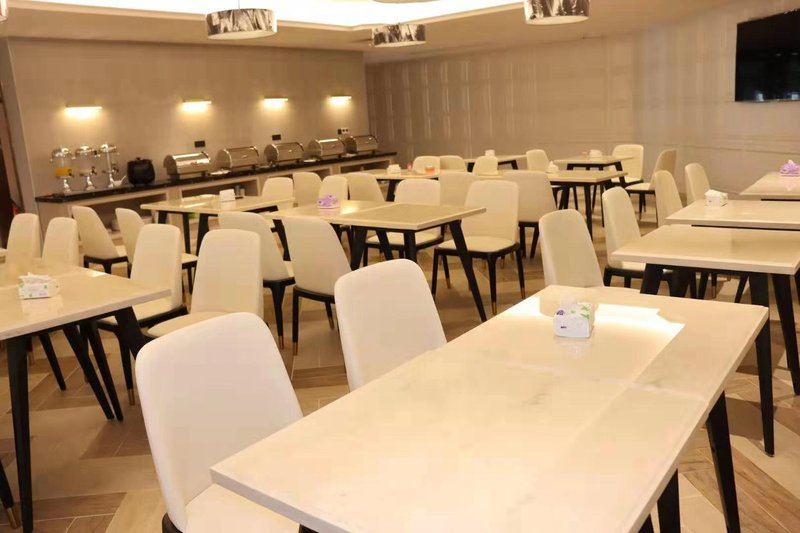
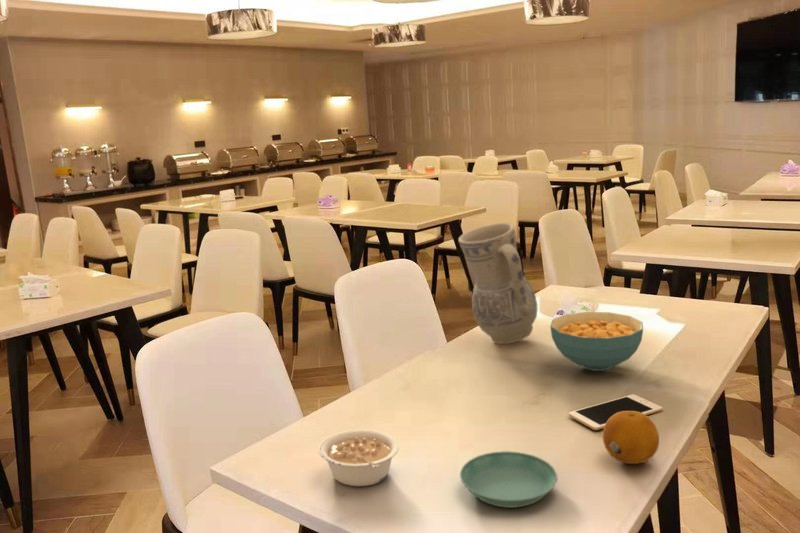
+ fruit (630, 437)
+ cell phone (615, 411)
+ legume (362, 458)
+ vase (497, 283)
+ cereal bowl (596, 345)
+ saucer (508, 481)
